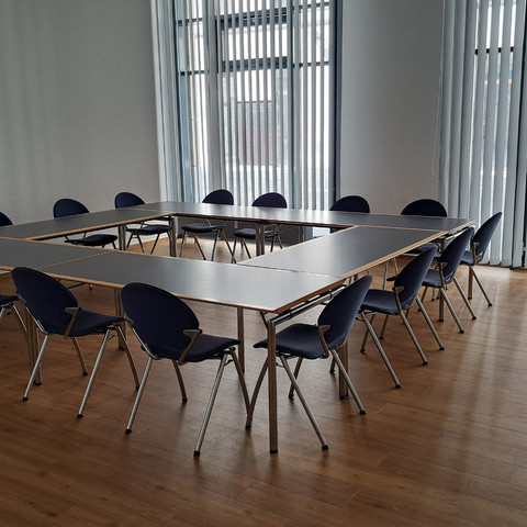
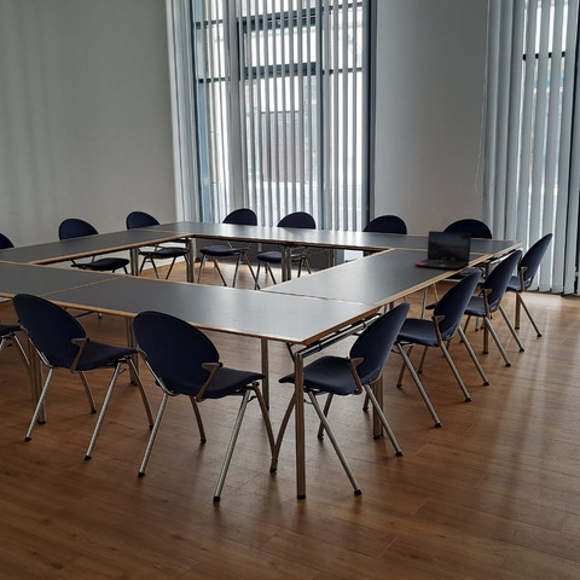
+ laptop (441, 249)
